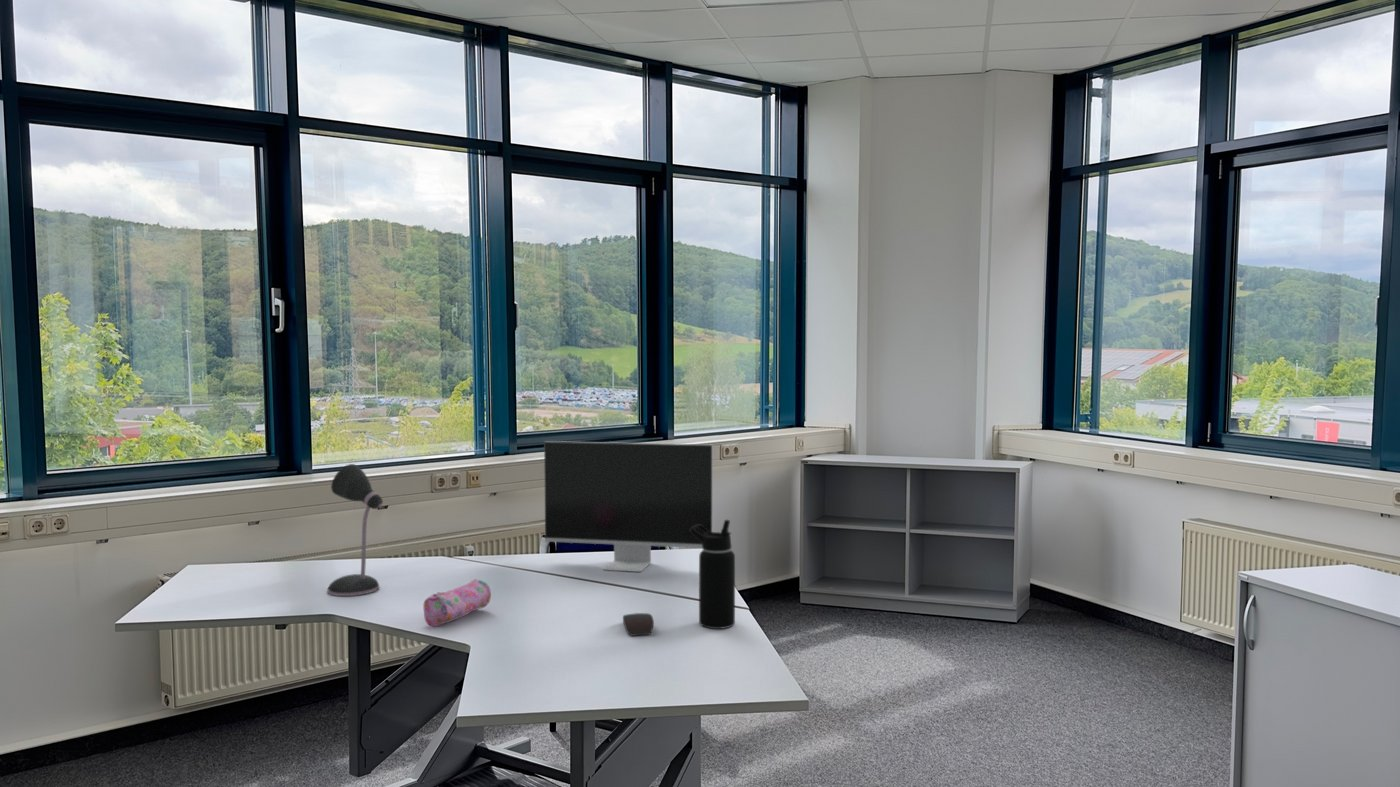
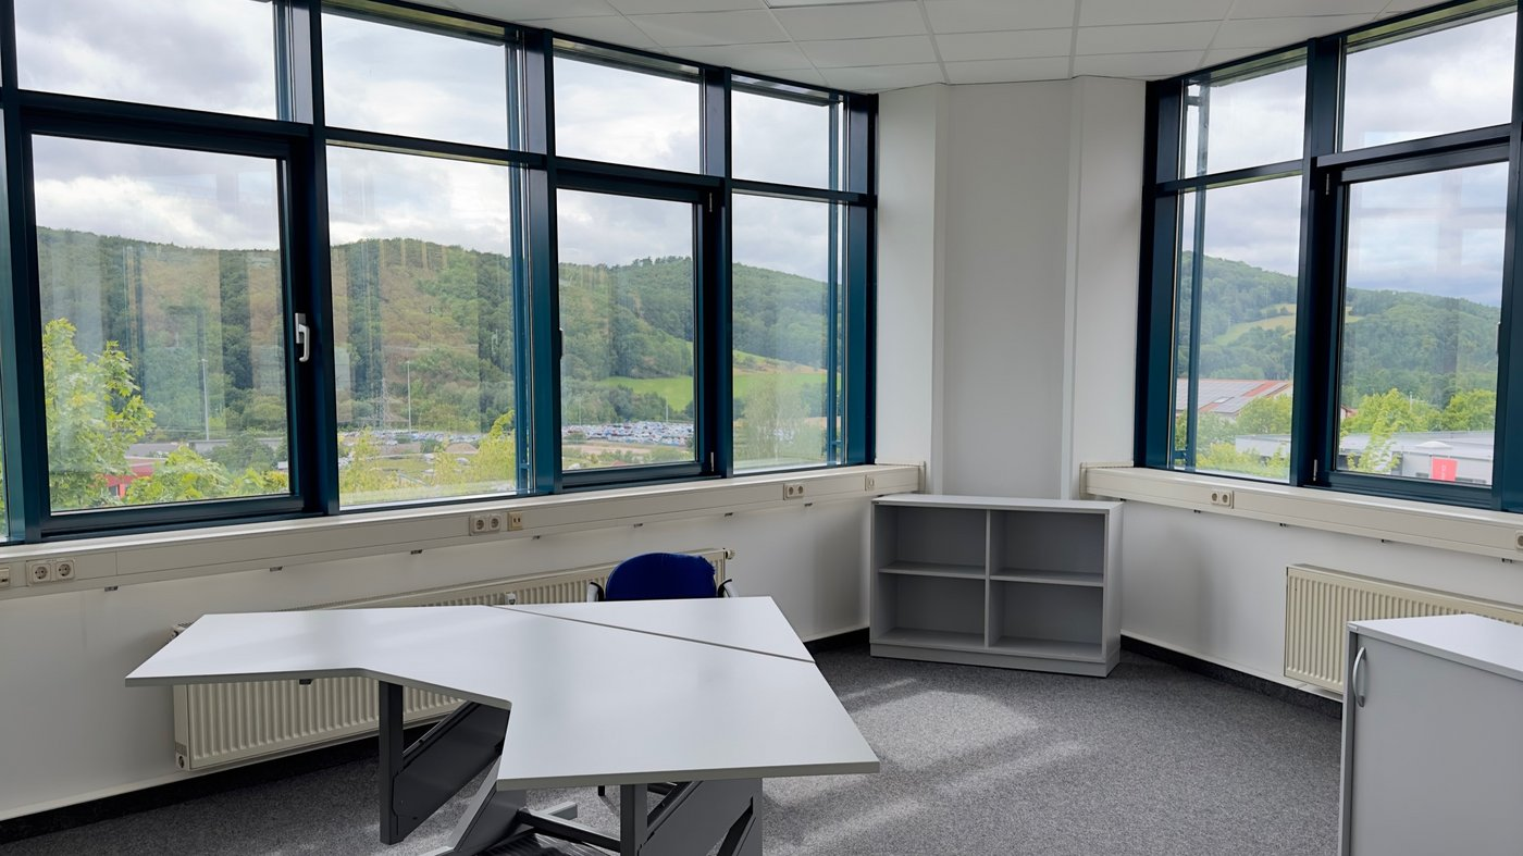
- monitor (627, 504)
- pencil case (457, 601)
- desk lamp (362, 527)
- computer mouse (637, 620)
- water bottle (712, 571)
